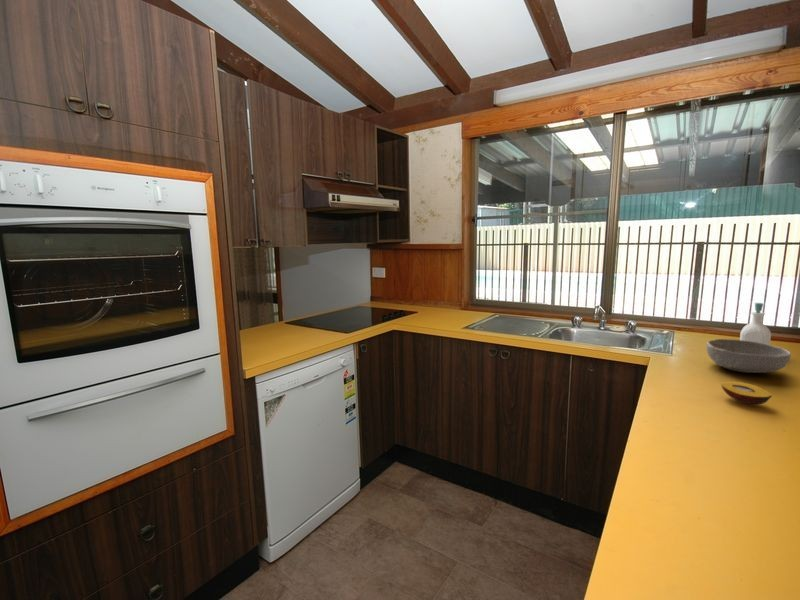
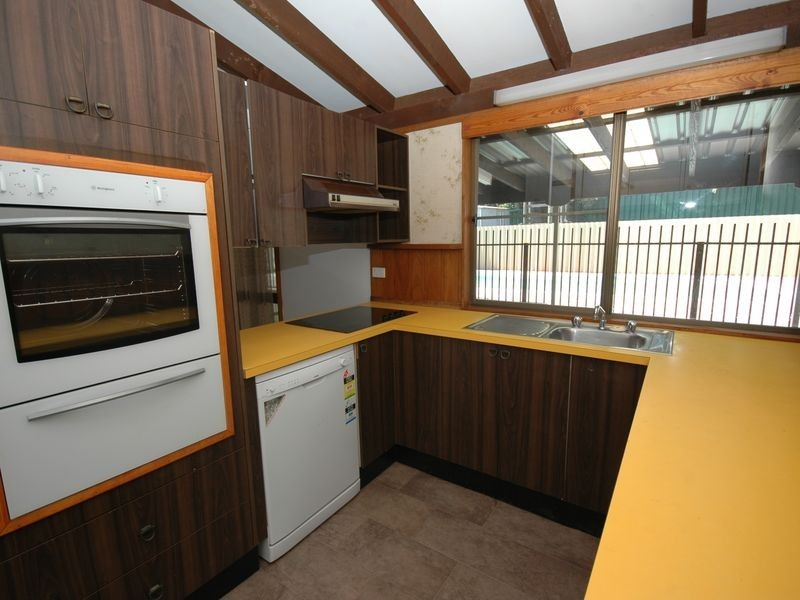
- bowl (745, 358)
- soap bottle (756, 328)
- fruit (745, 394)
